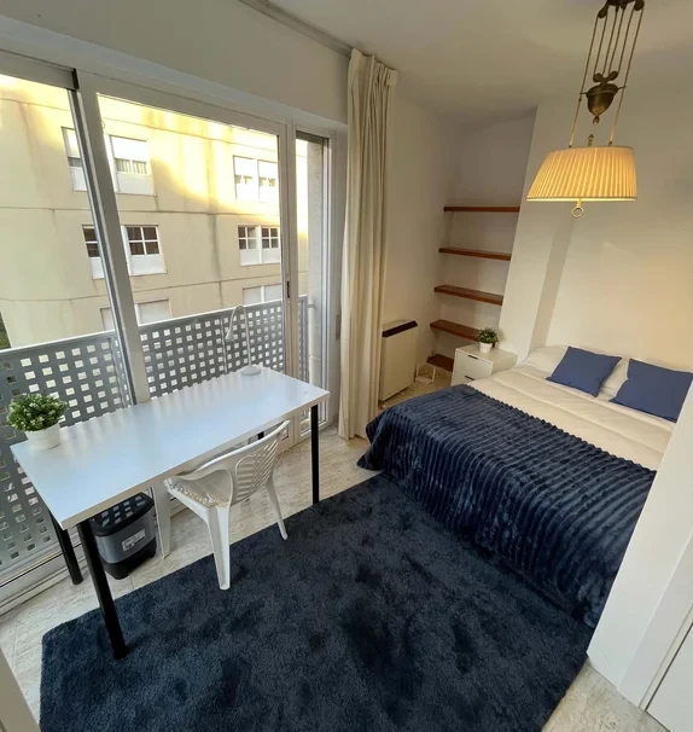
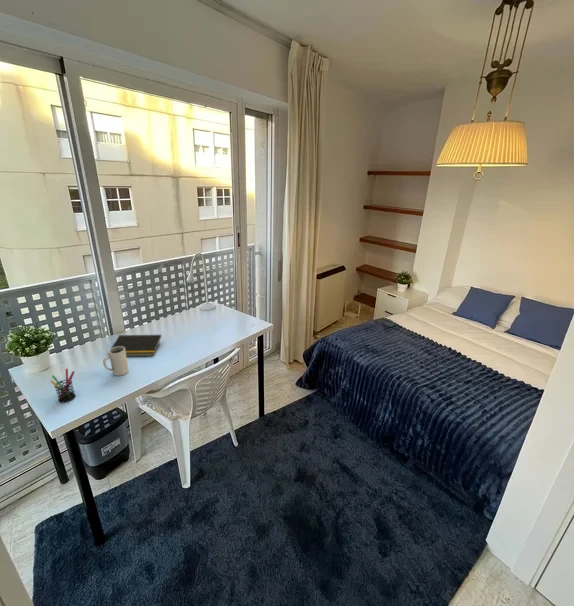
+ pen holder (62, 384)
+ mug (115, 362)
+ notepad (135, 345)
